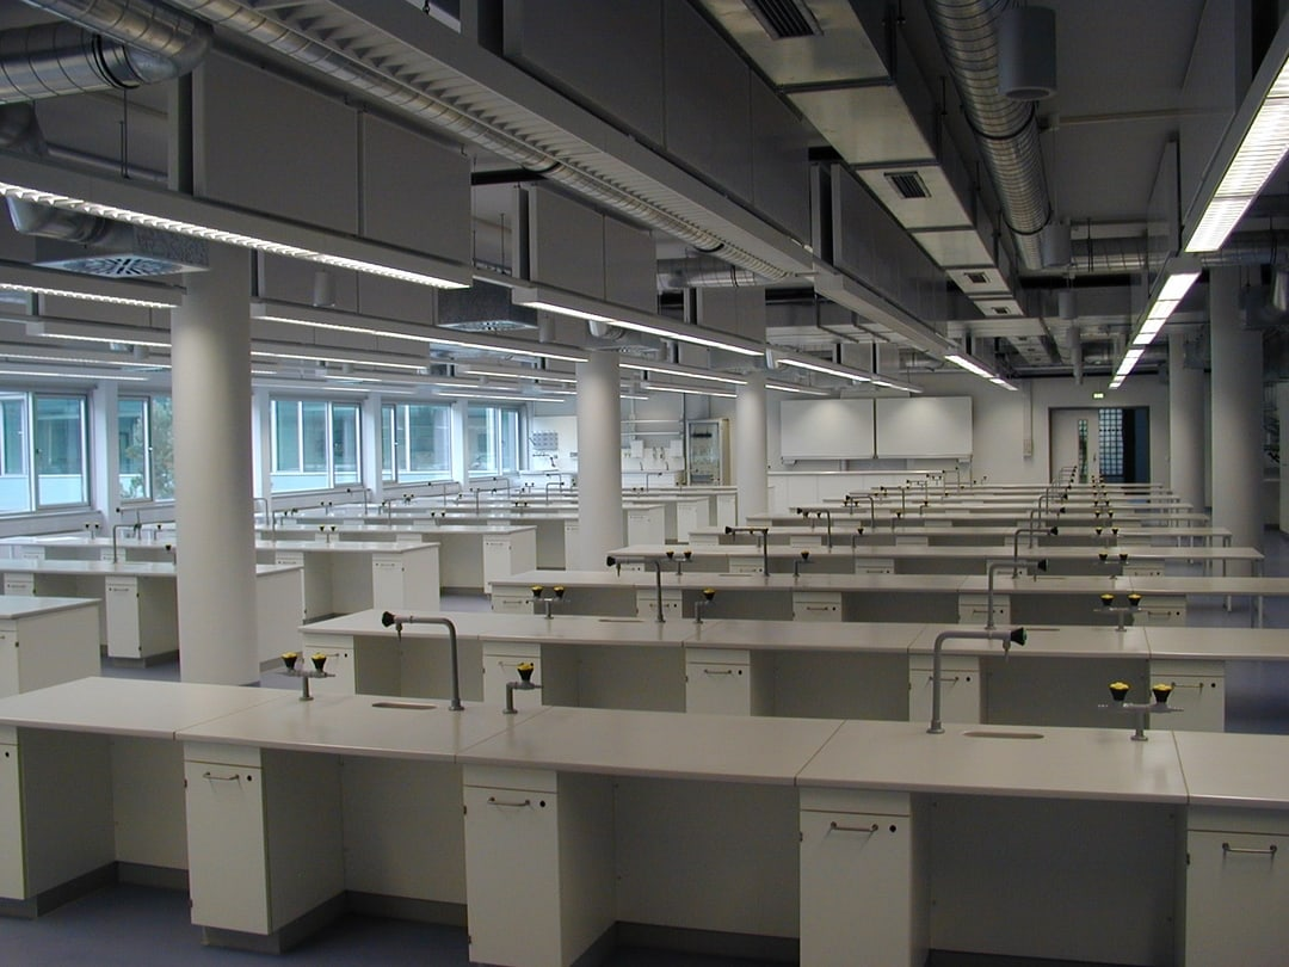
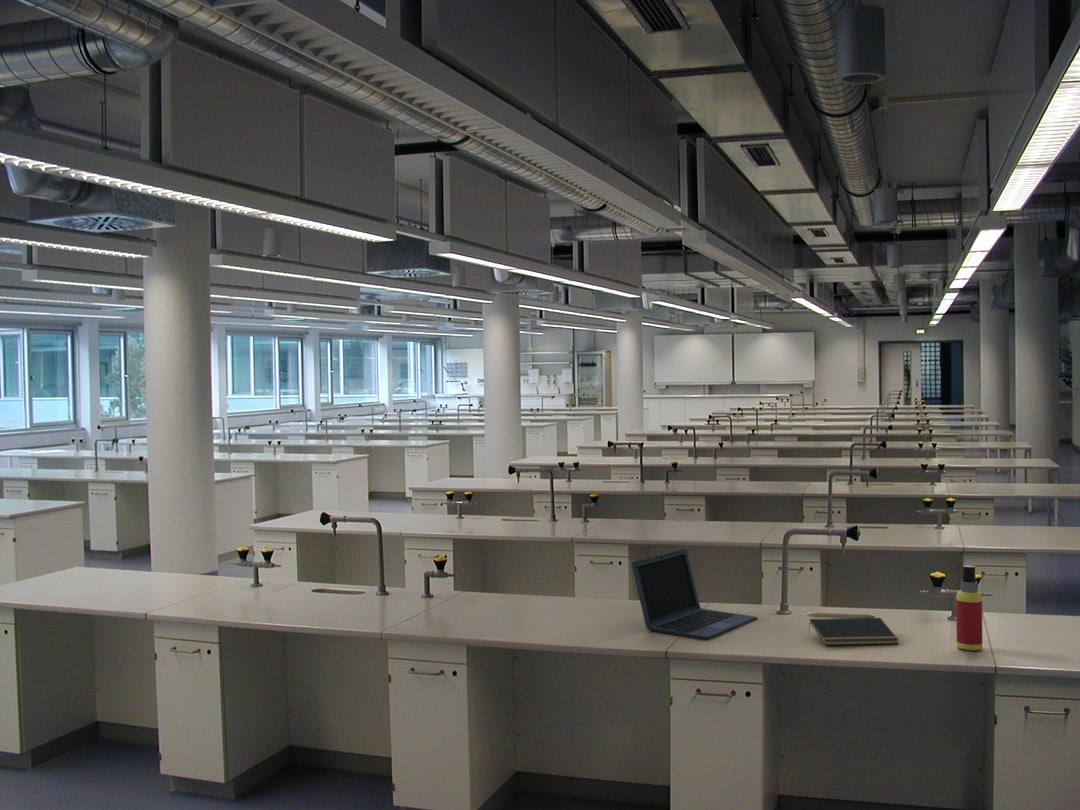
+ spray bottle (969, 607)
+ laptop (695, 591)
+ notepad (853, 631)
